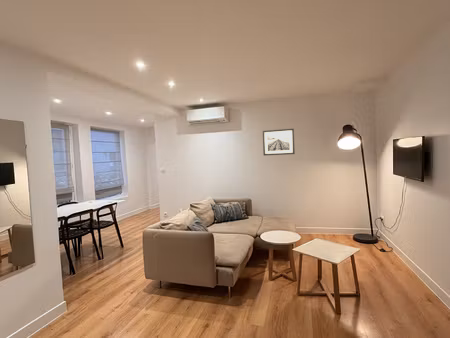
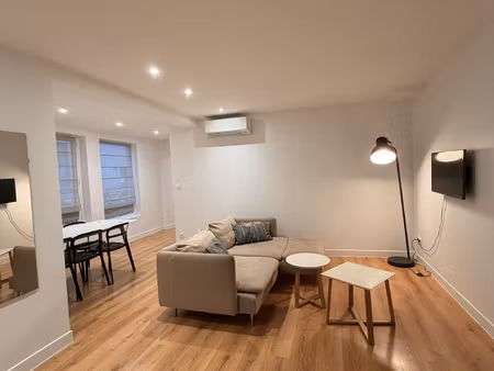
- wall art (278, 142)
